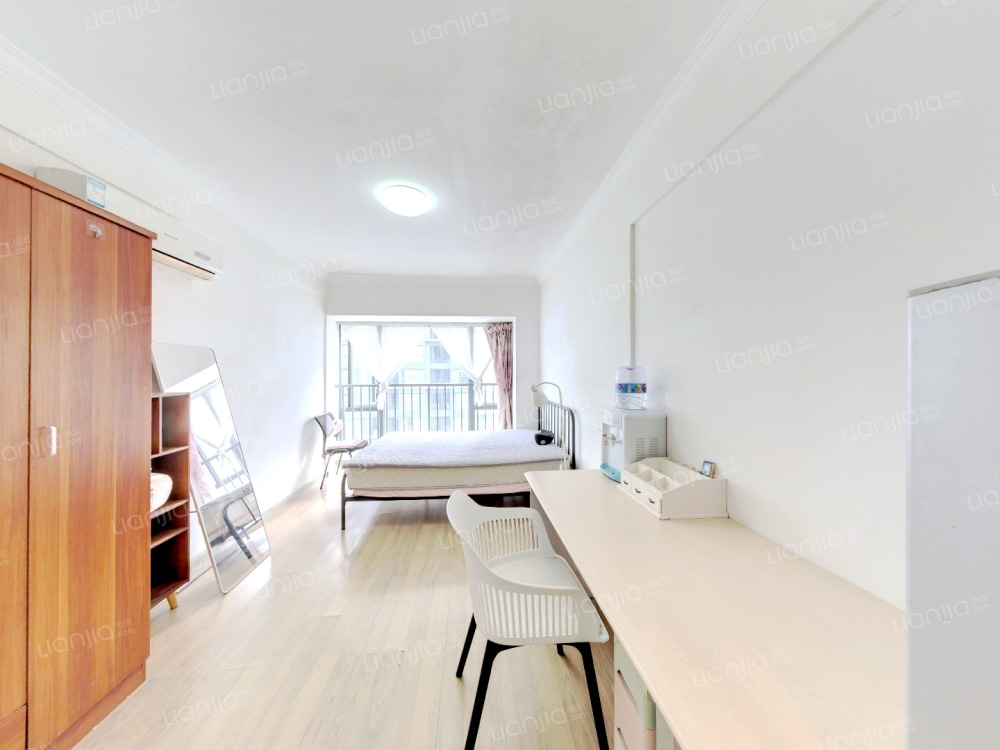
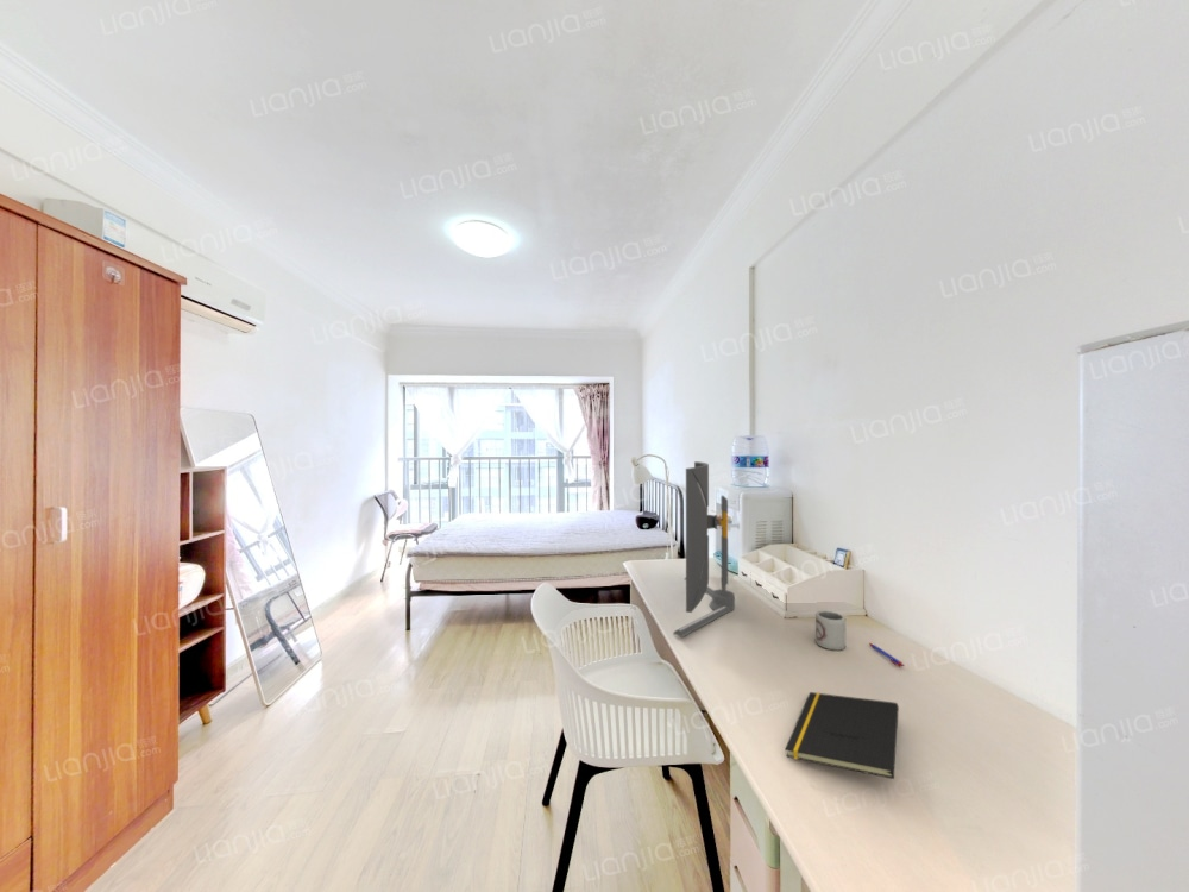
+ cup (828, 628)
+ computer monitor (706, 534)
+ notepad (844, 728)
+ pen (885, 653)
